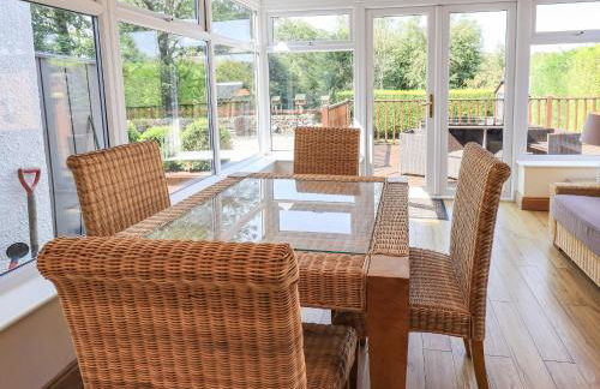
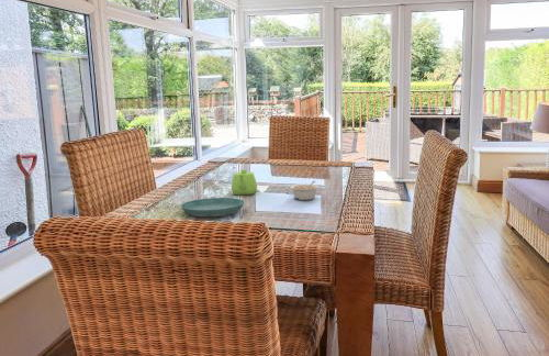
+ legume (304, 190)
+ saucer (213, 207)
+ teapot (244, 181)
